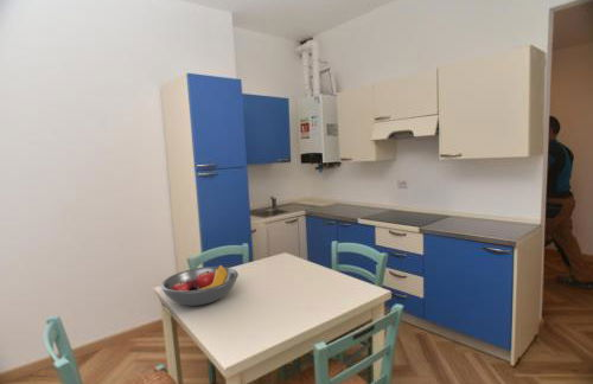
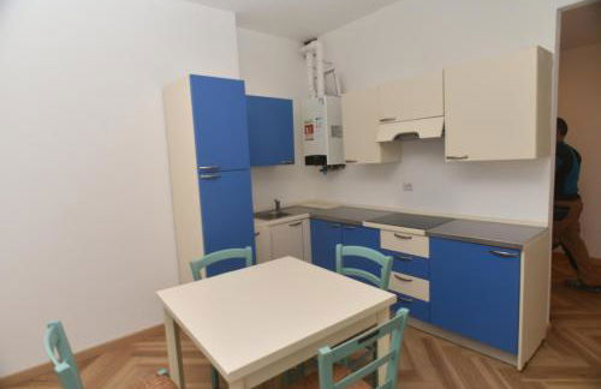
- fruit bowl (200, 284)
